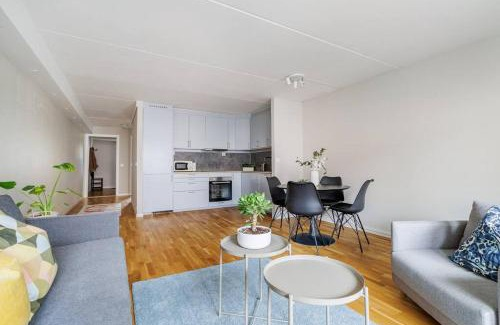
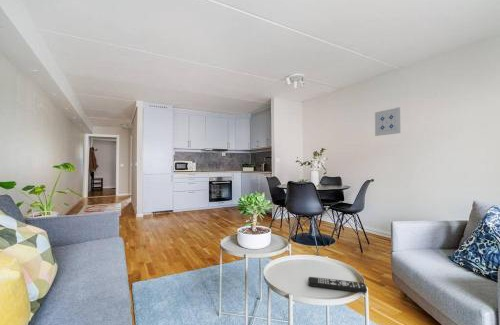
+ remote control (336, 284)
+ wall art (387, 122)
